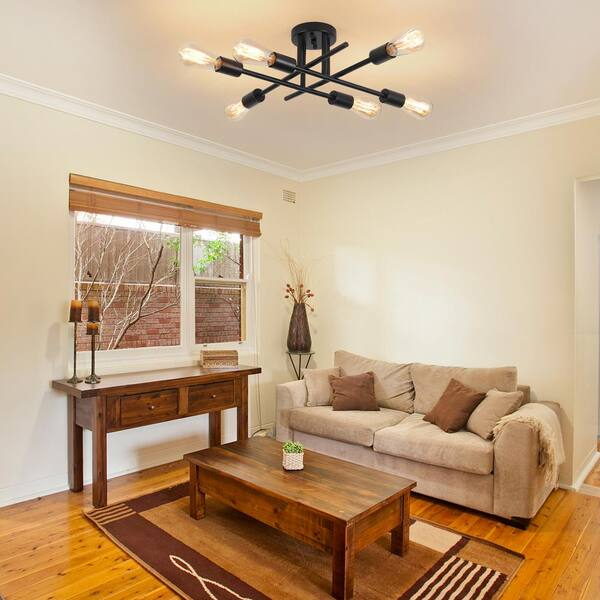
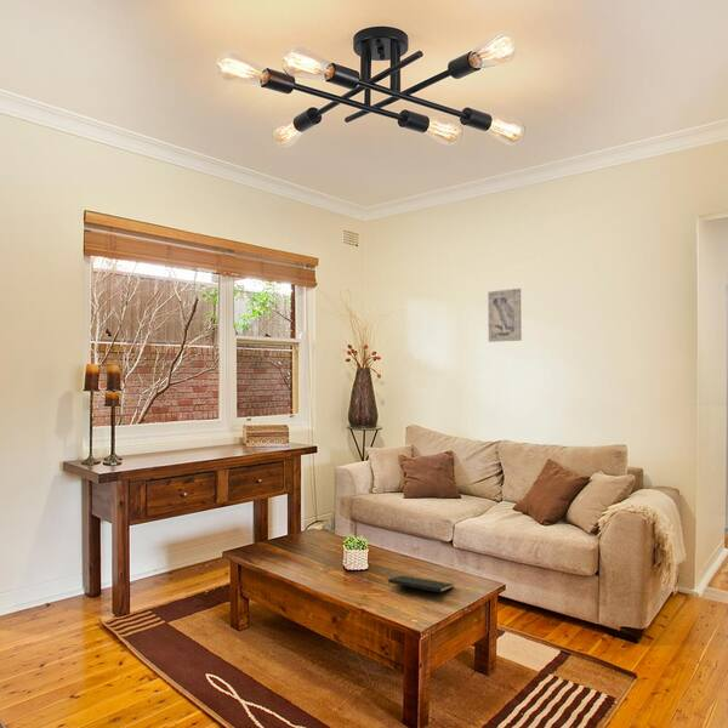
+ wall art (504, 315)
+ notepad (421, 582)
